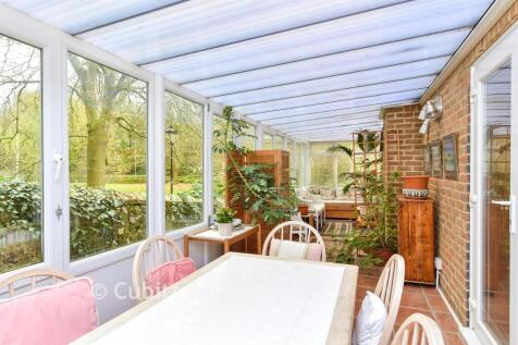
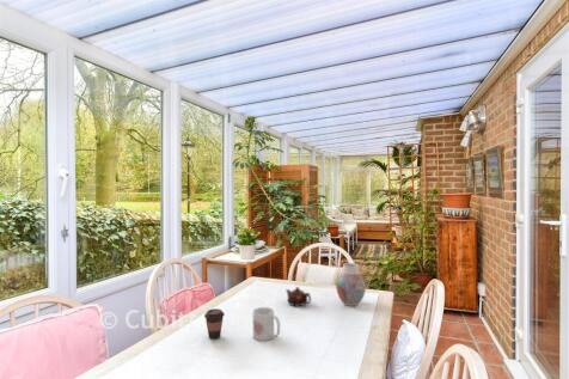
+ mug (267, 324)
+ coffee cup (214, 324)
+ vase (350, 283)
+ teapot (298, 295)
